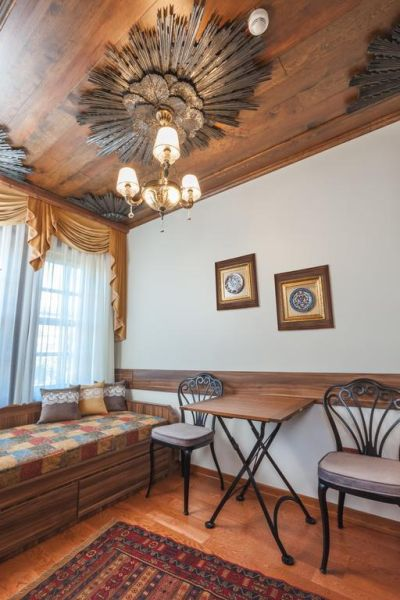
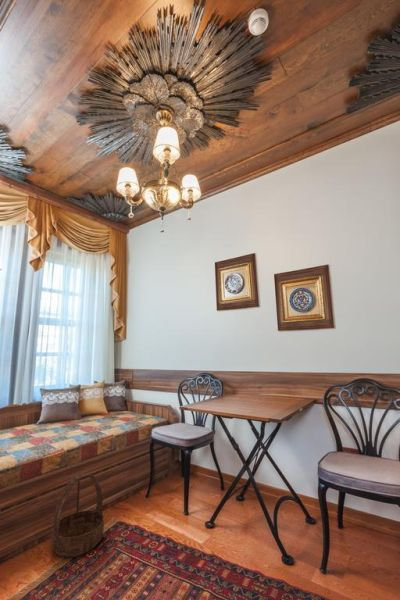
+ basket (79, 511)
